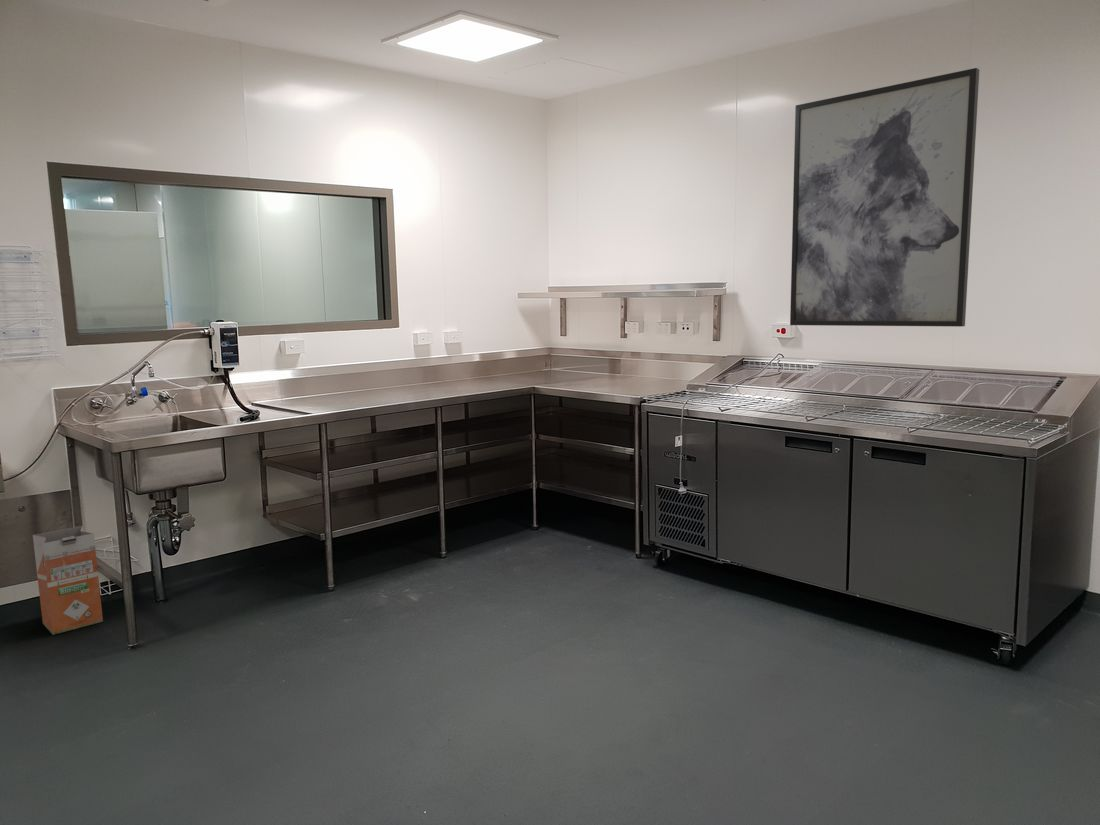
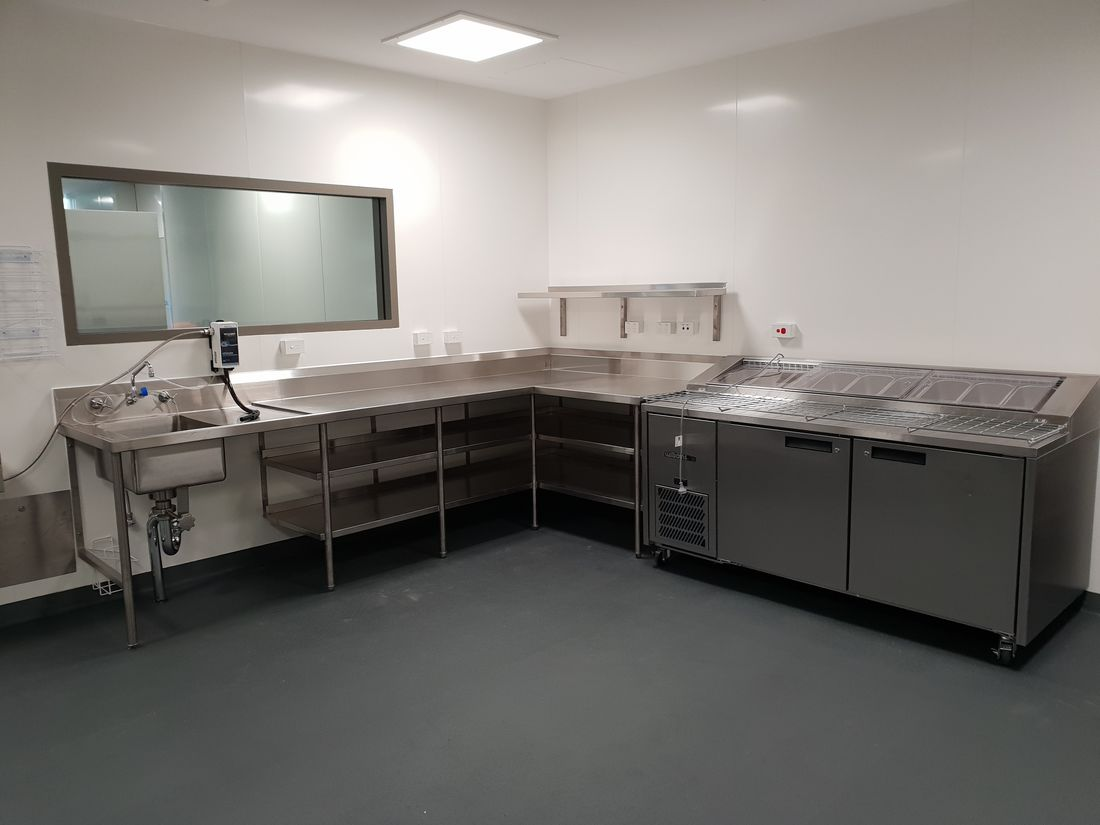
- wall art (875, 209)
- waste bin (68, 577)
